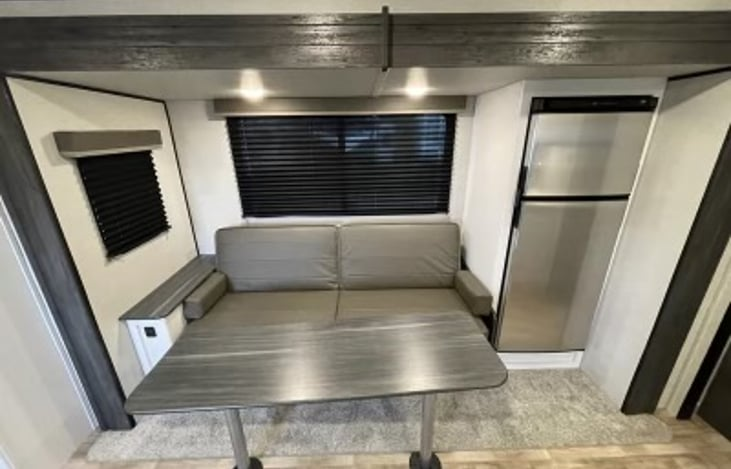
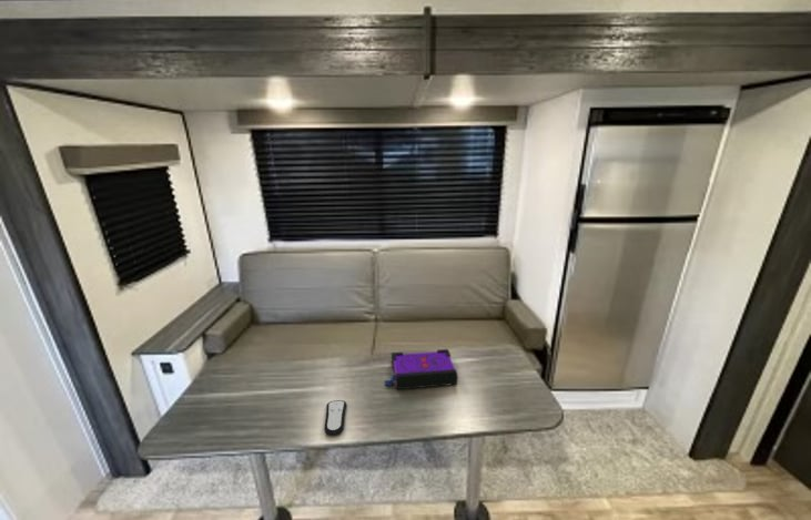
+ board game (418, 368)
+ remote control (335, 416)
